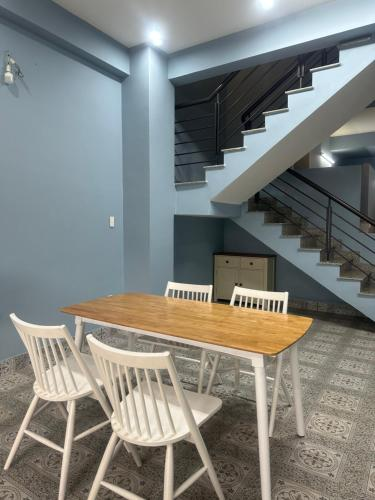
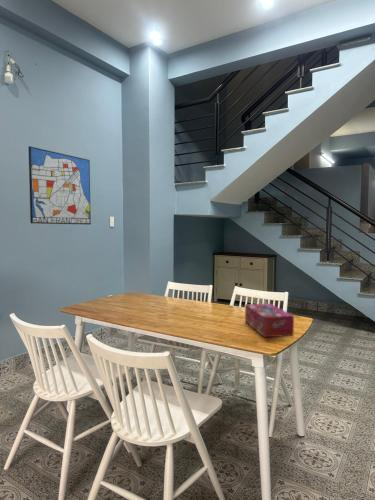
+ tissue box (267, 318)
+ wall art (62, 189)
